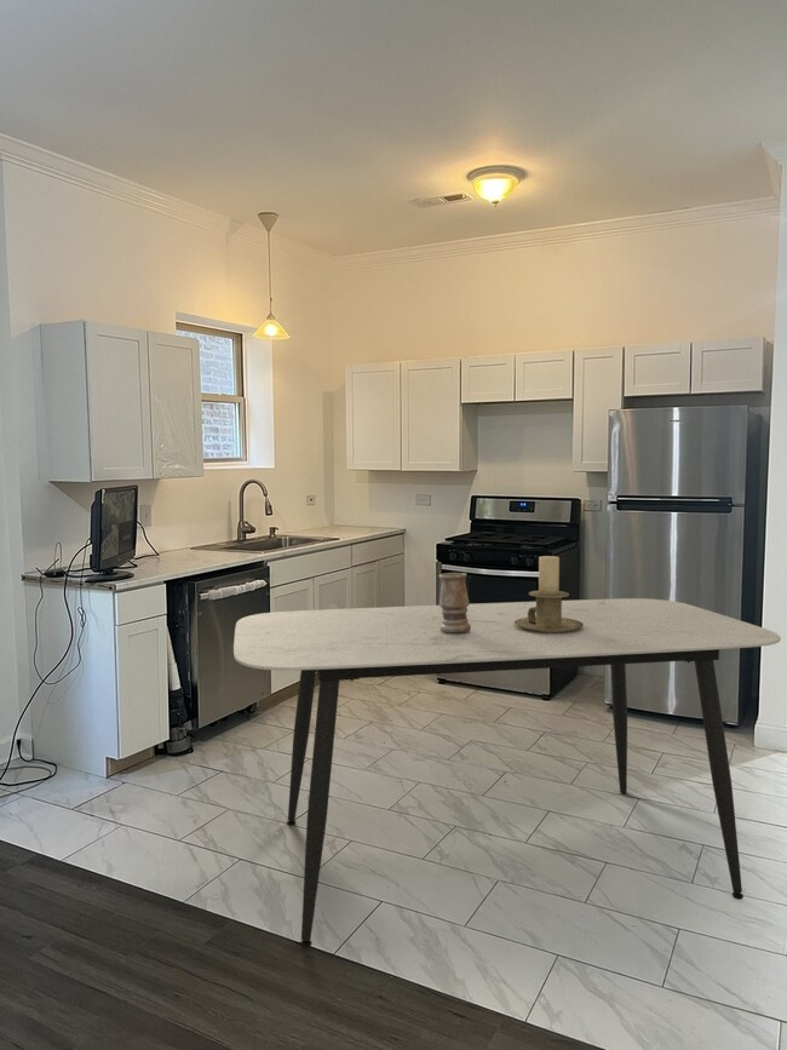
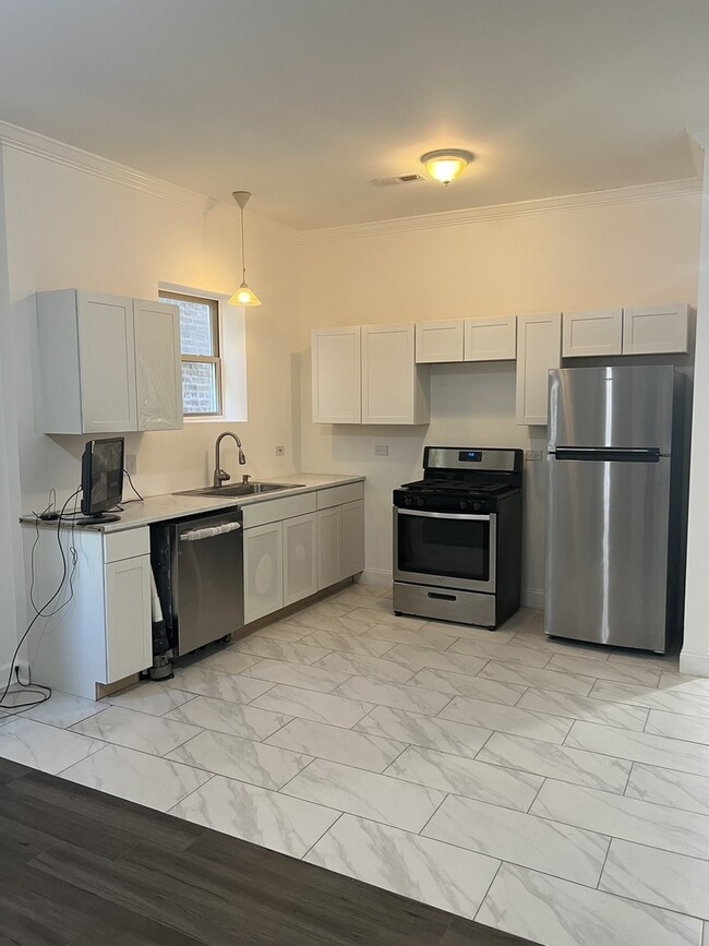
- vase (454, 602)
- candle holder (548, 591)
- dining table (482, 671)
